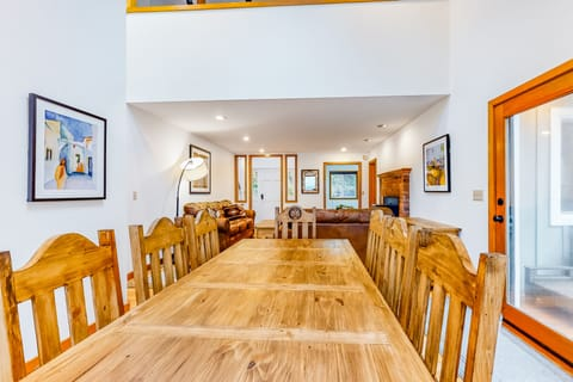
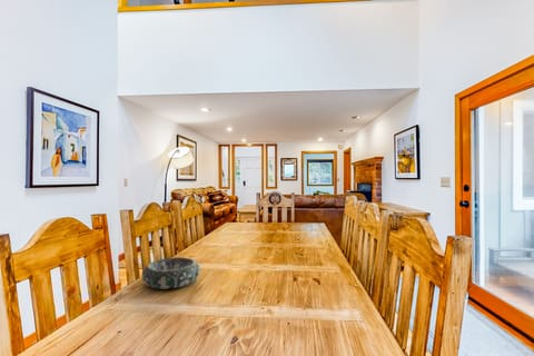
+ decorative bowl (171, 271)
